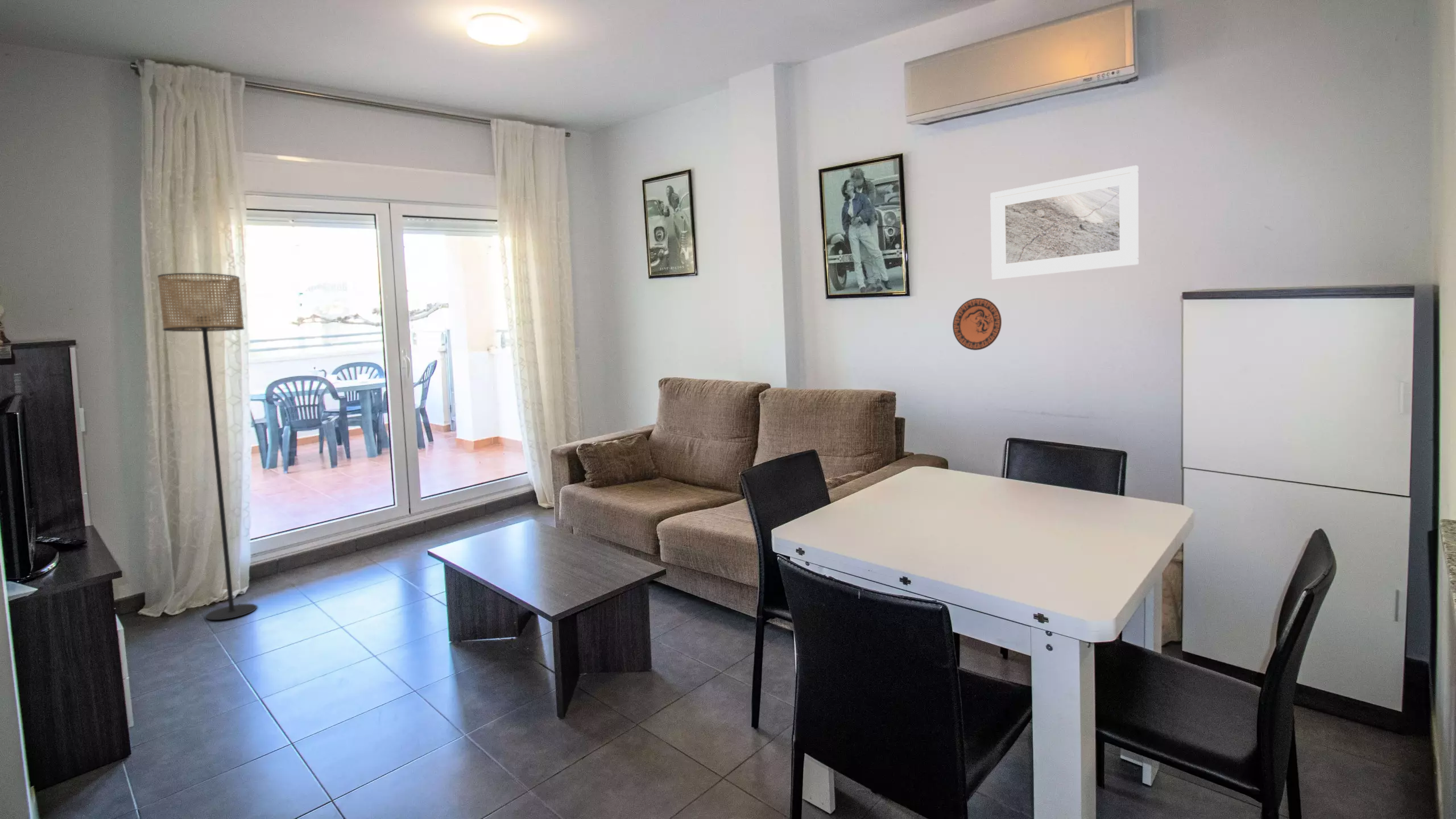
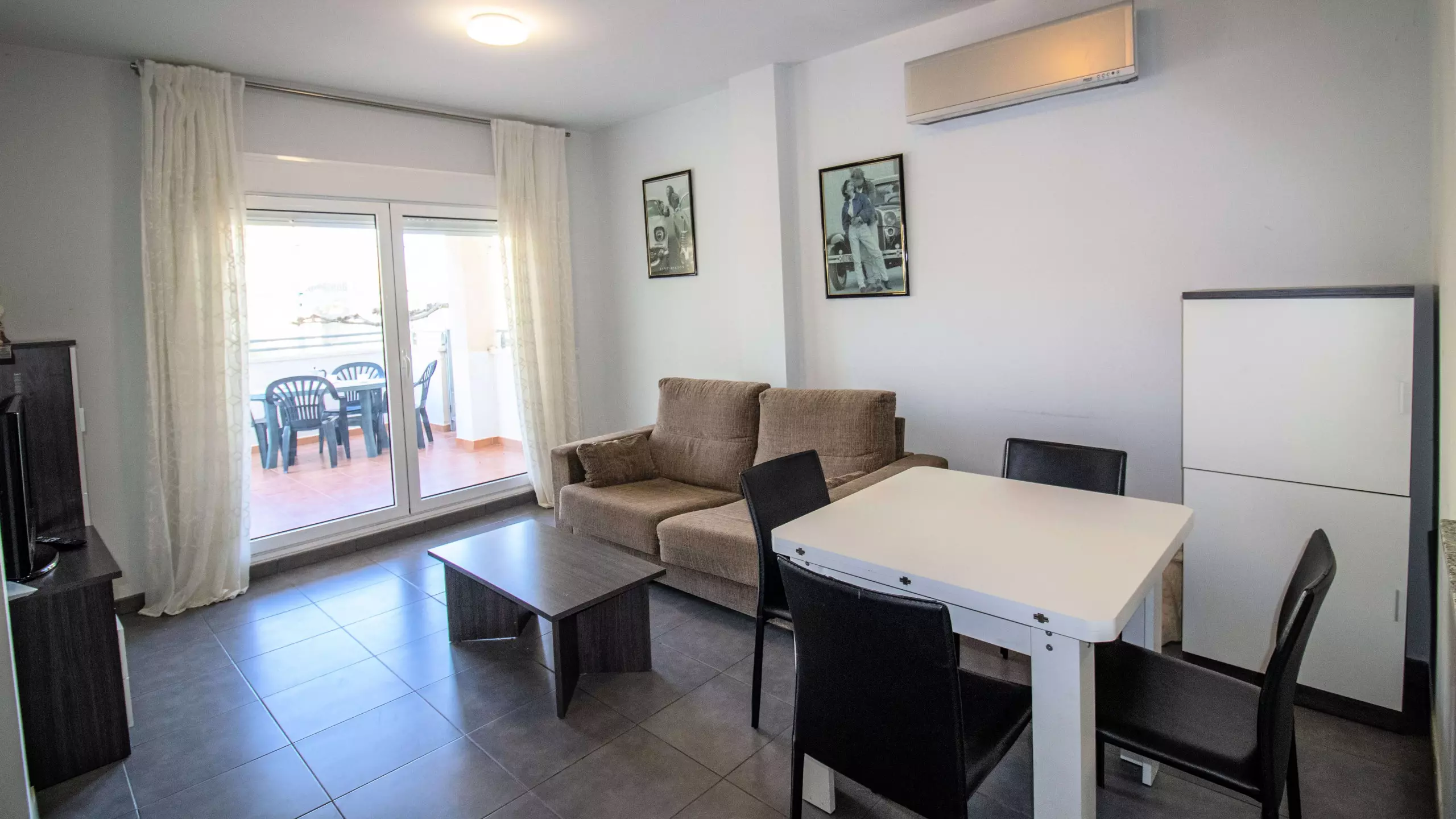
- decorative plate (977, 324)
- floor lamp (216, 447)
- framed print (1060, 226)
